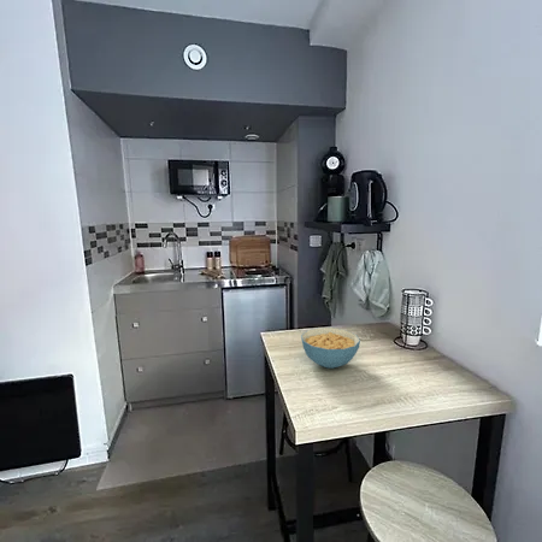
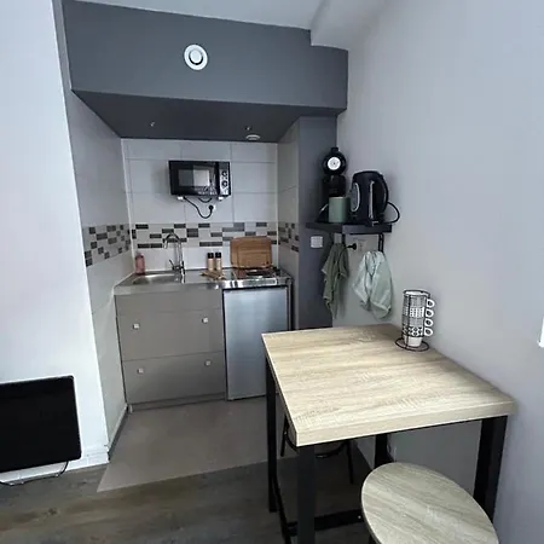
- cereal bowl (329, 350)
